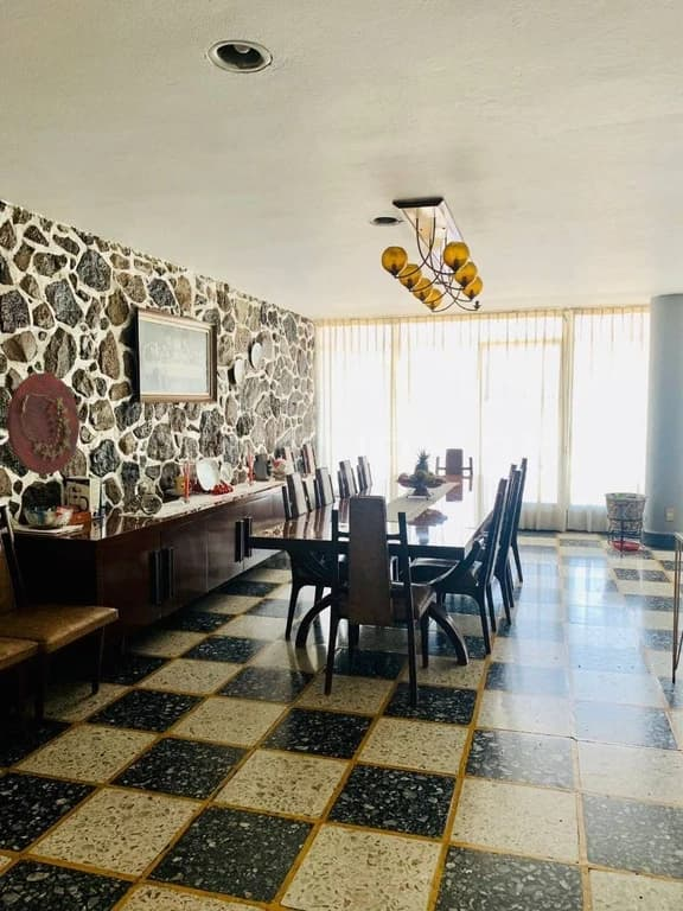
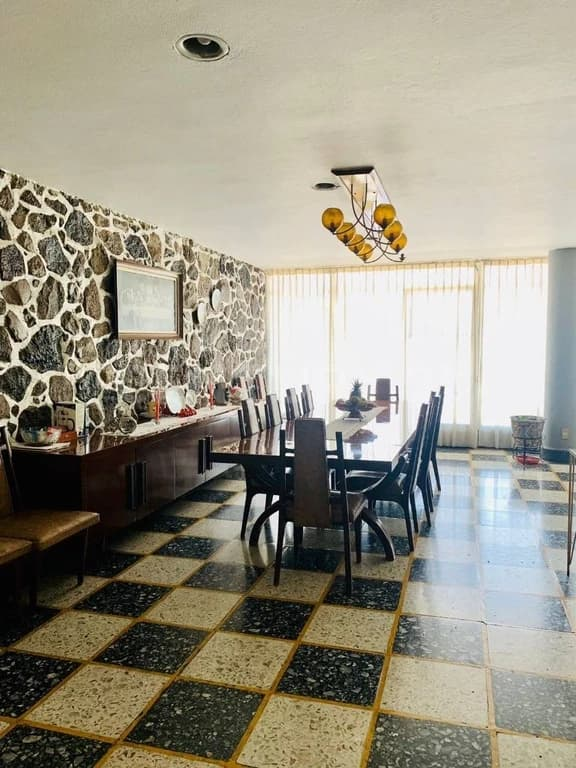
- decorative platter (47, 423)
